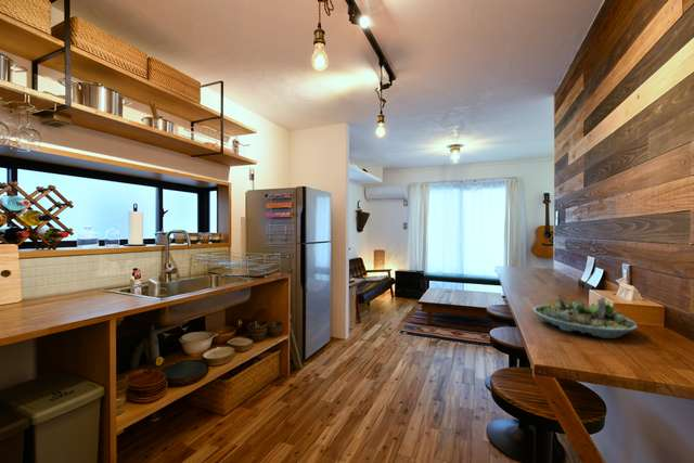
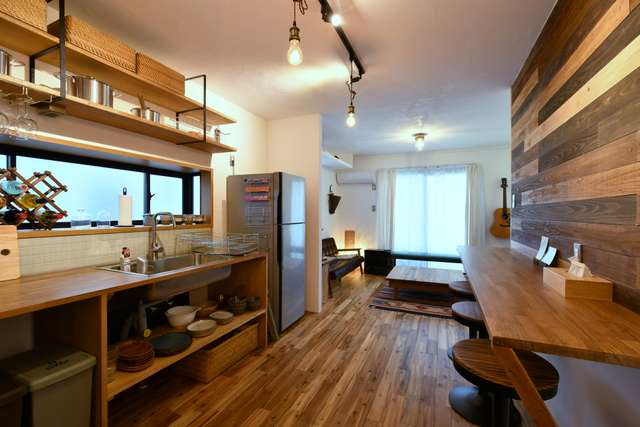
- succulent planter (580, 309)
